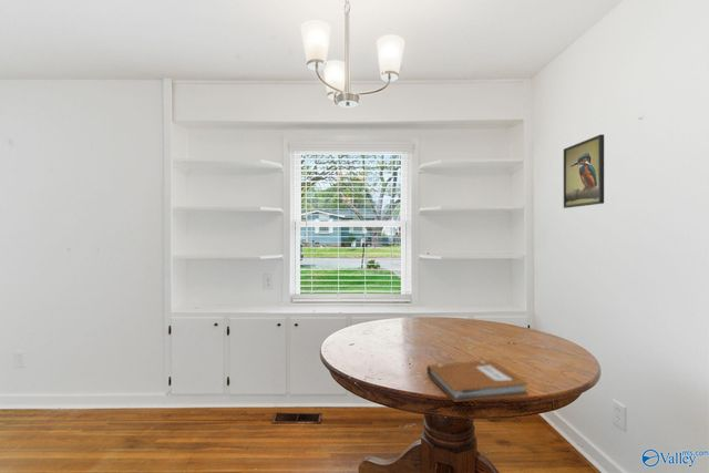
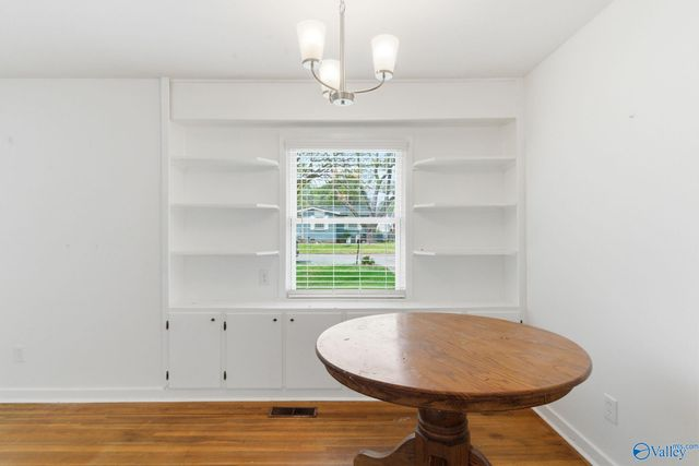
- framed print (582, 174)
- notebook (475, 378)
